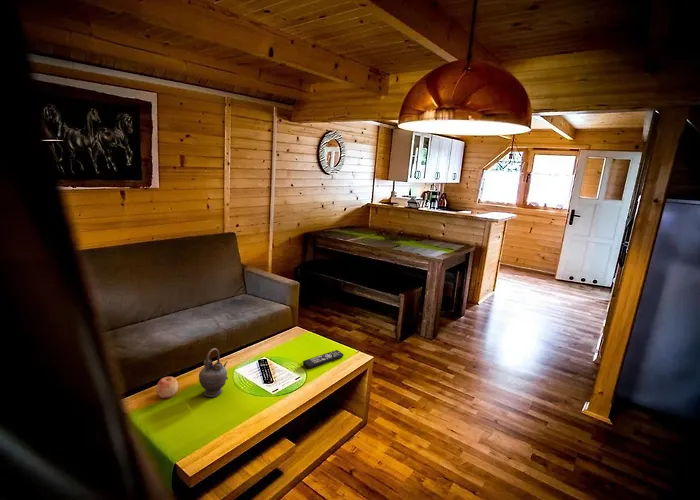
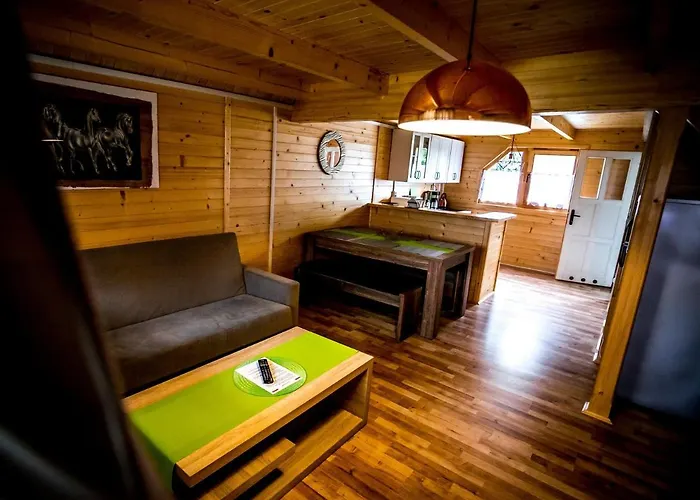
- teapot (215, 370)
- remote control (323, 359)
- apple (167, 387)
